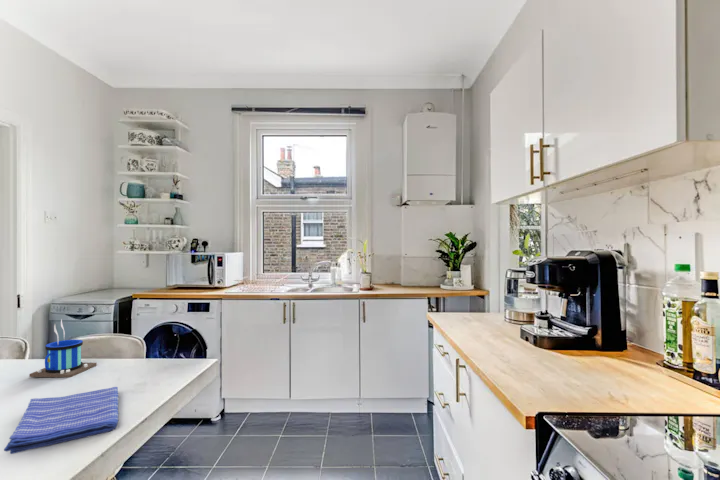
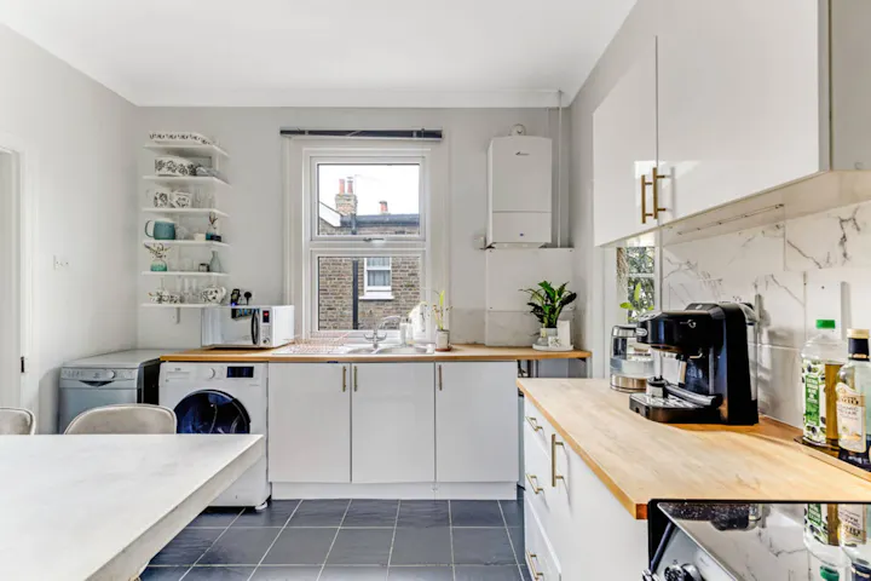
- dish towel (70, 412)
- mug (62, 341)
